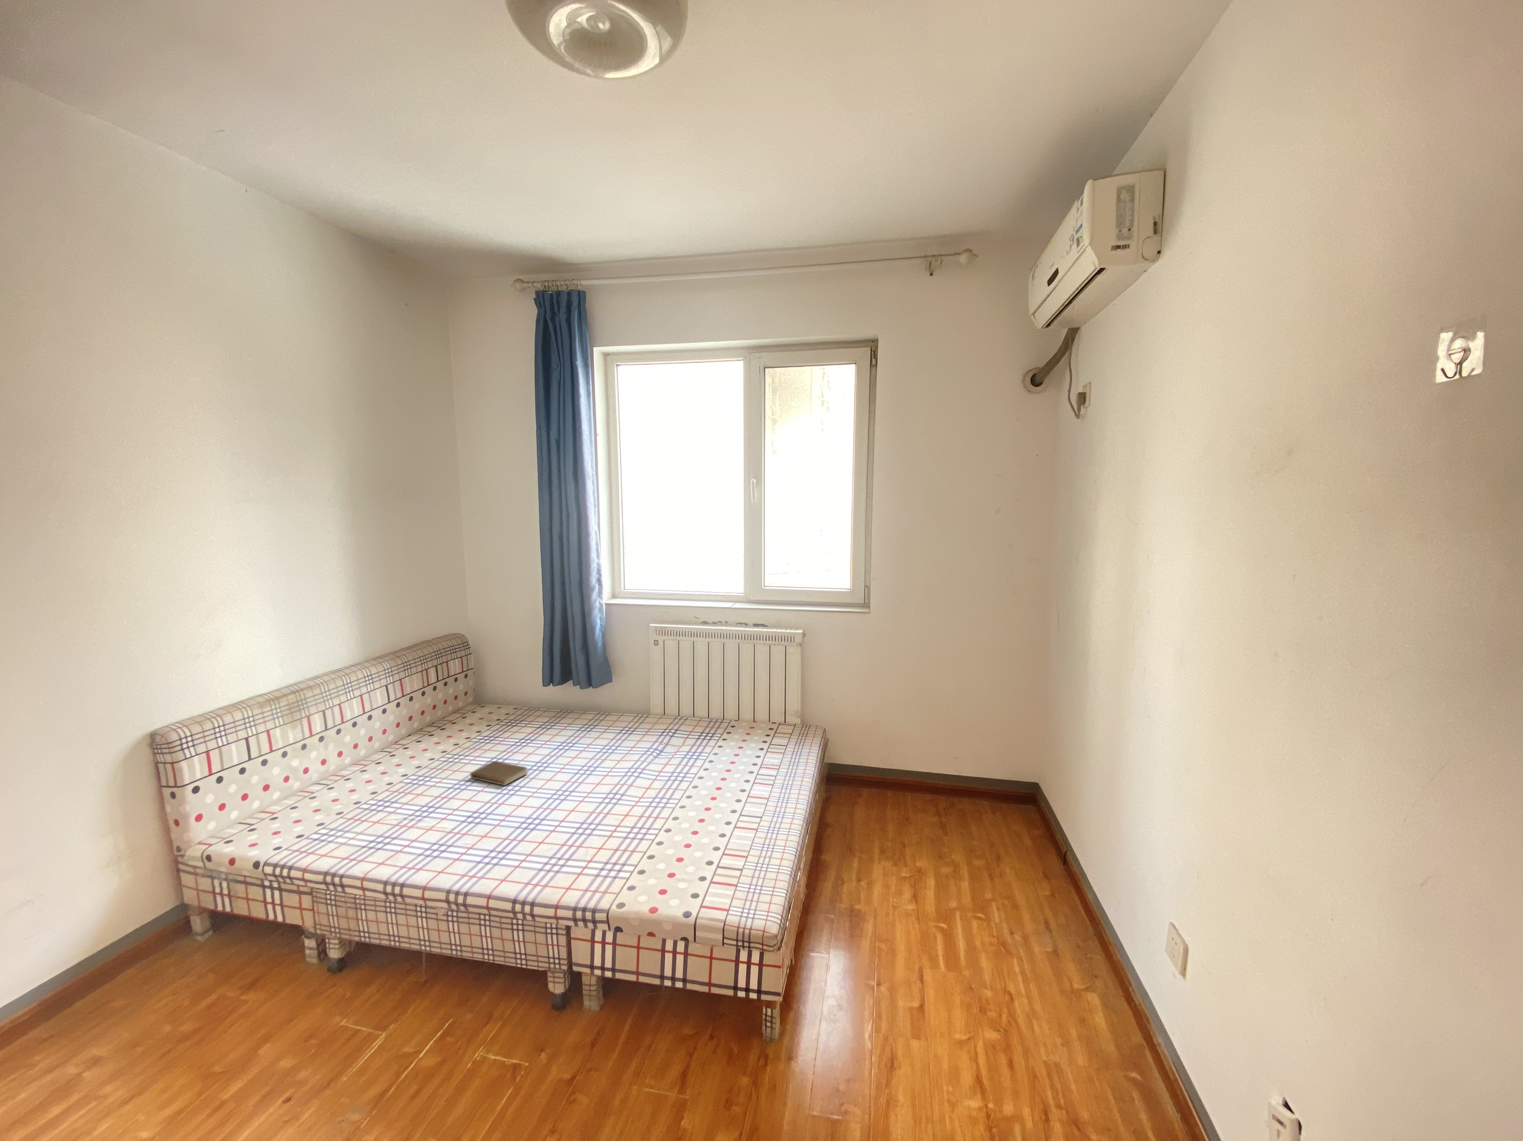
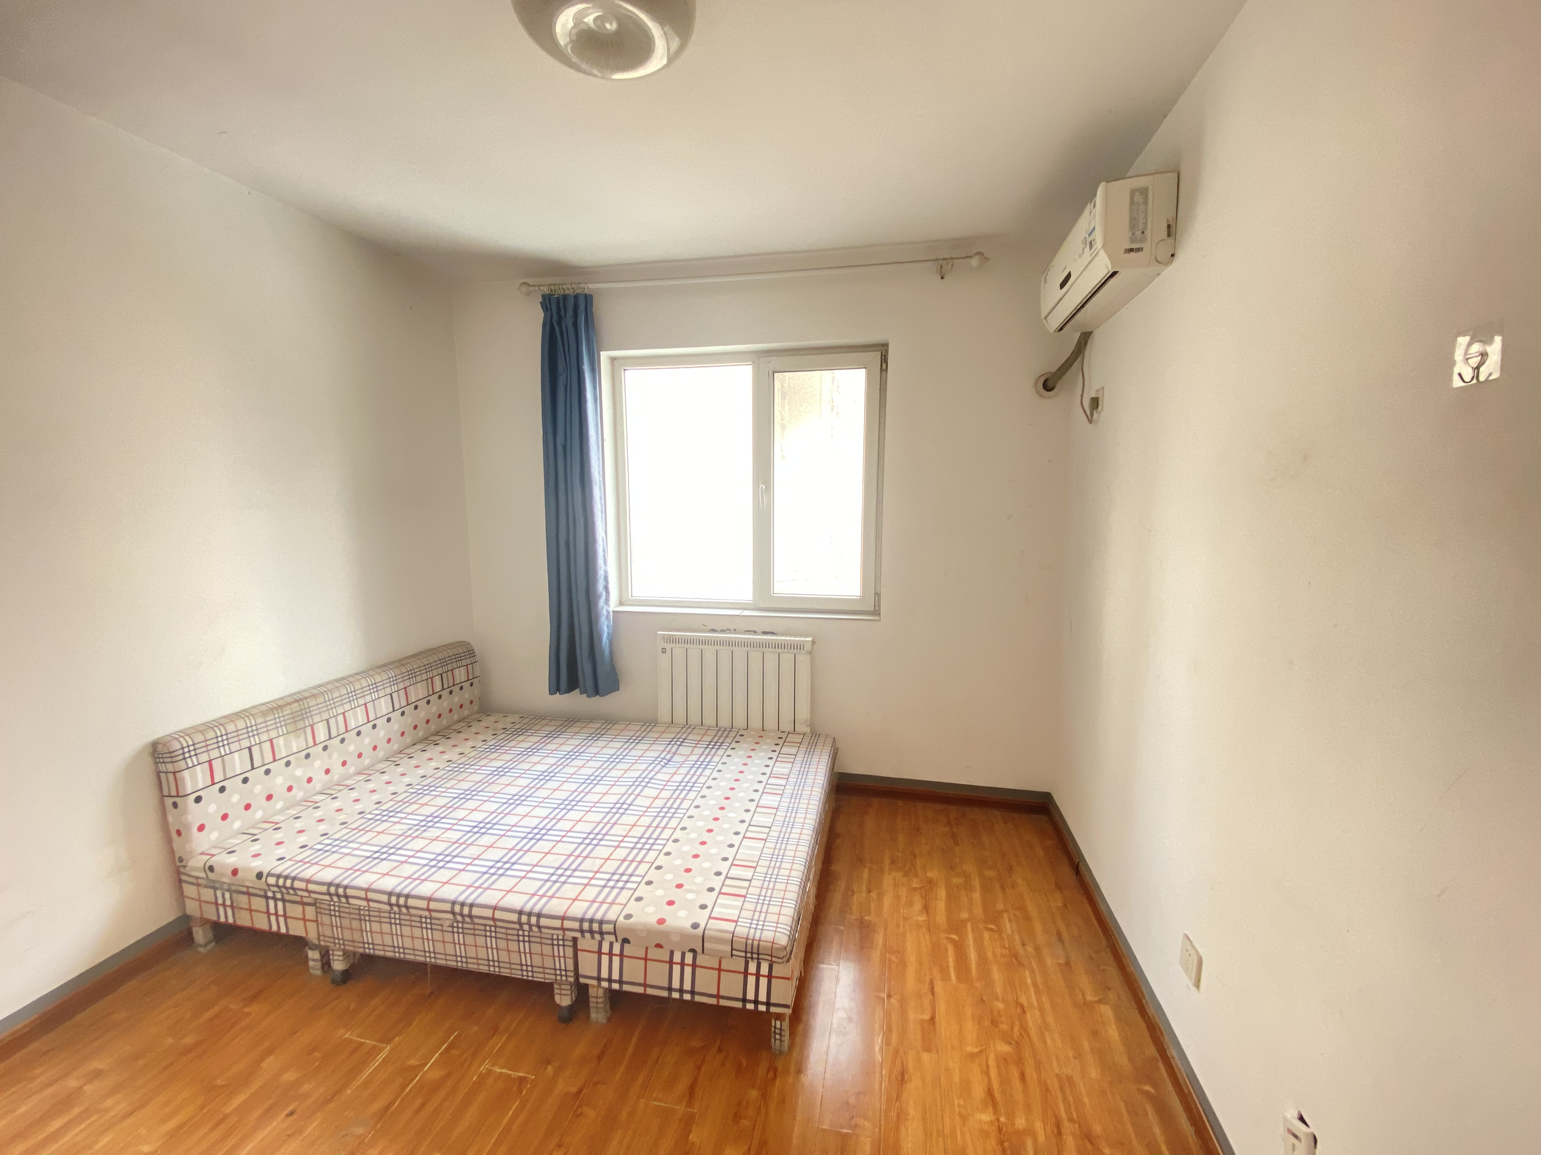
- book (496, 774)
